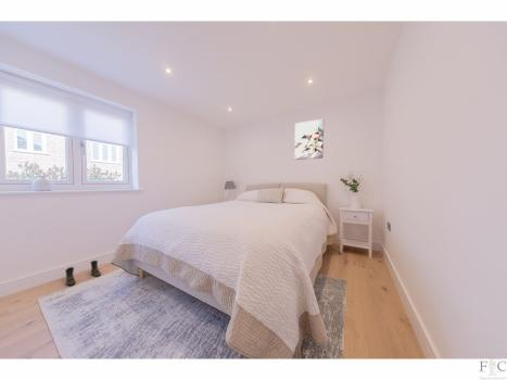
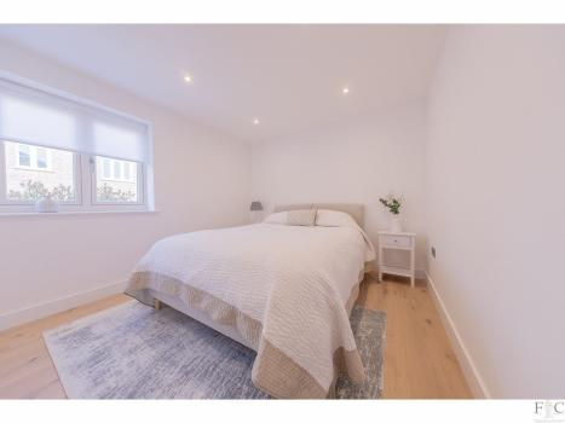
- boots (91, 271)
- wall art (308, 140)
